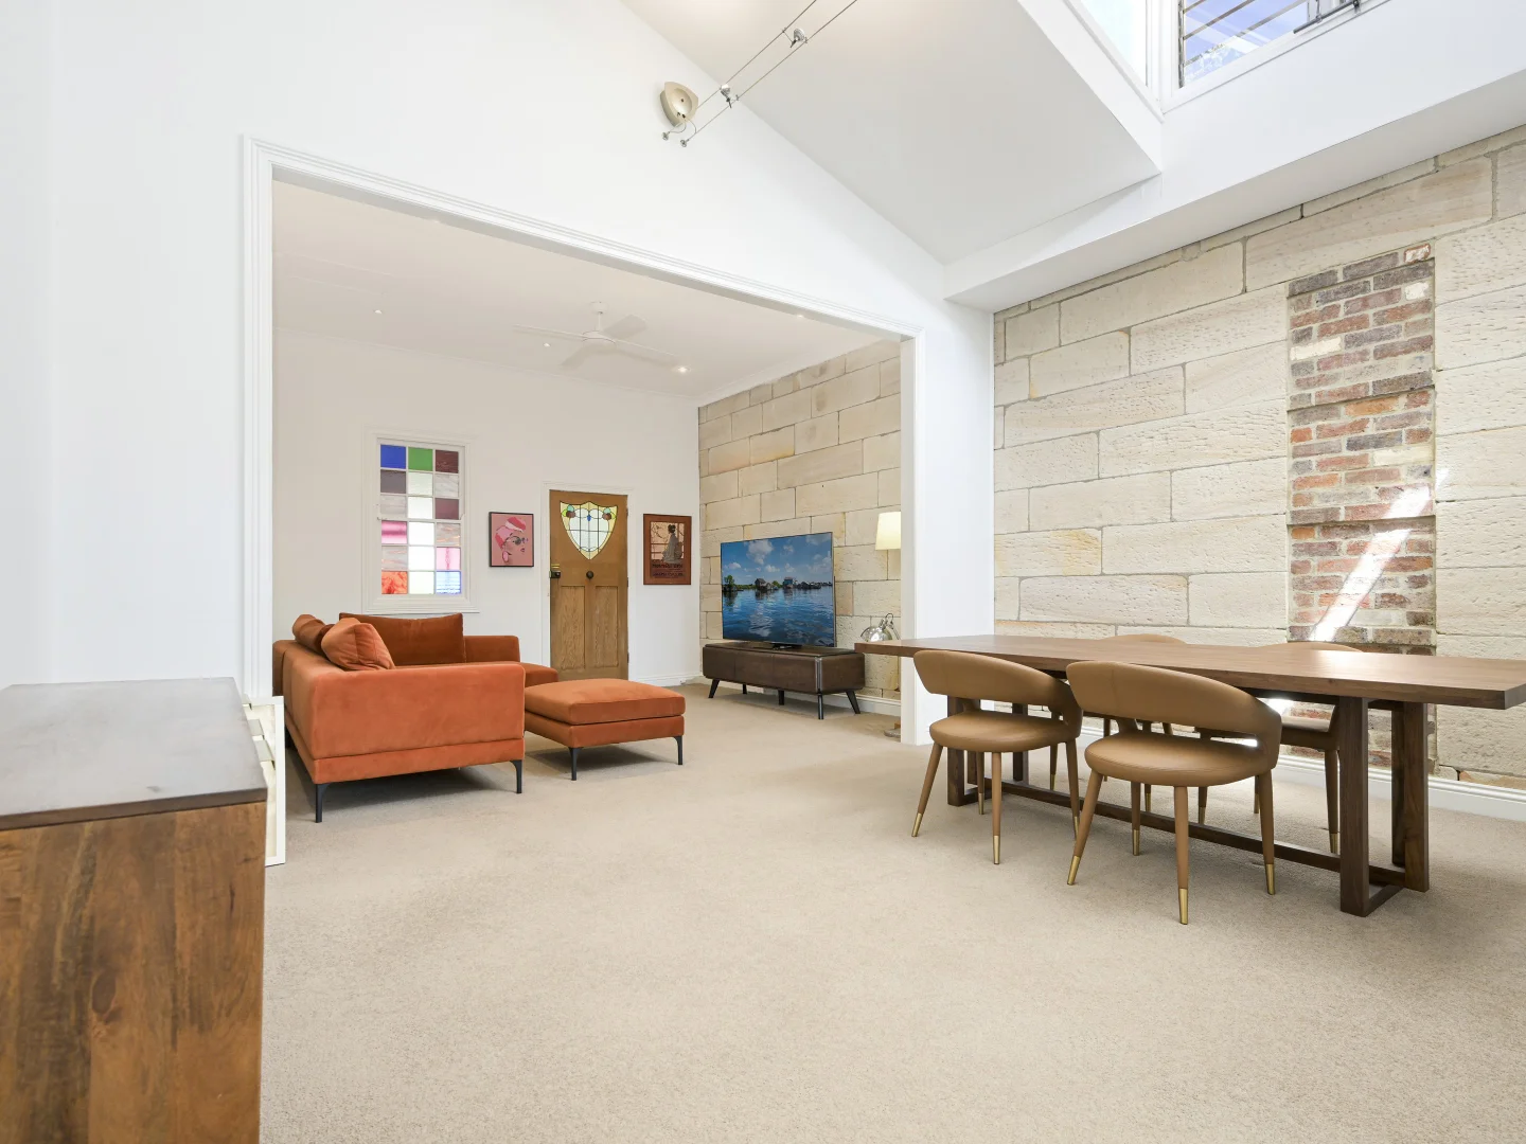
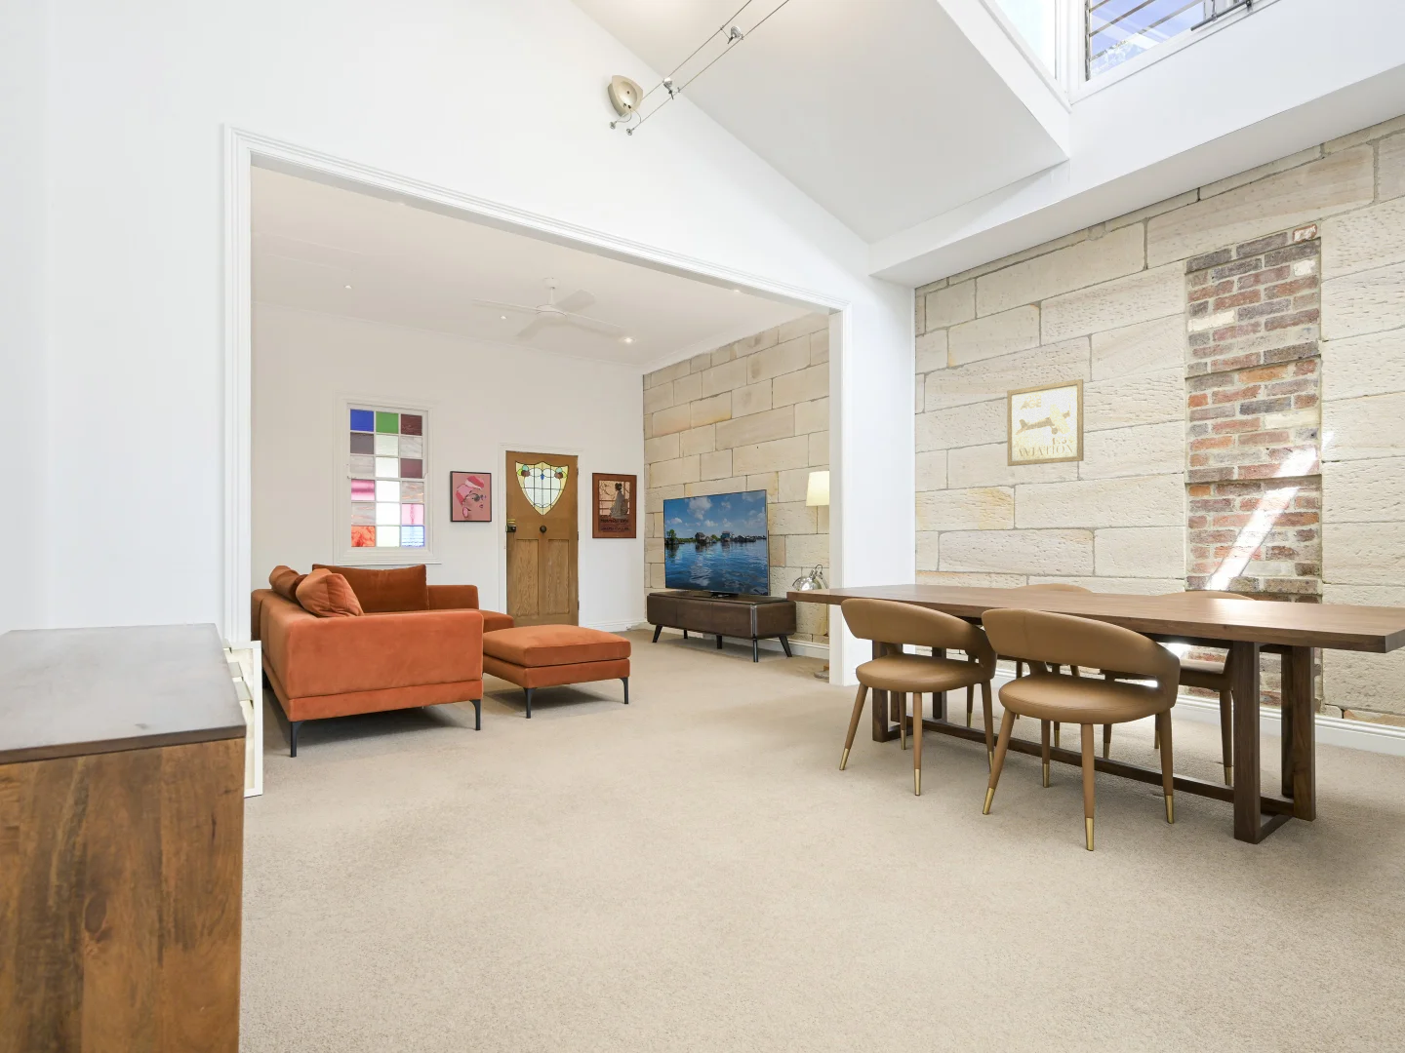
+ wall art (1043, 424)
